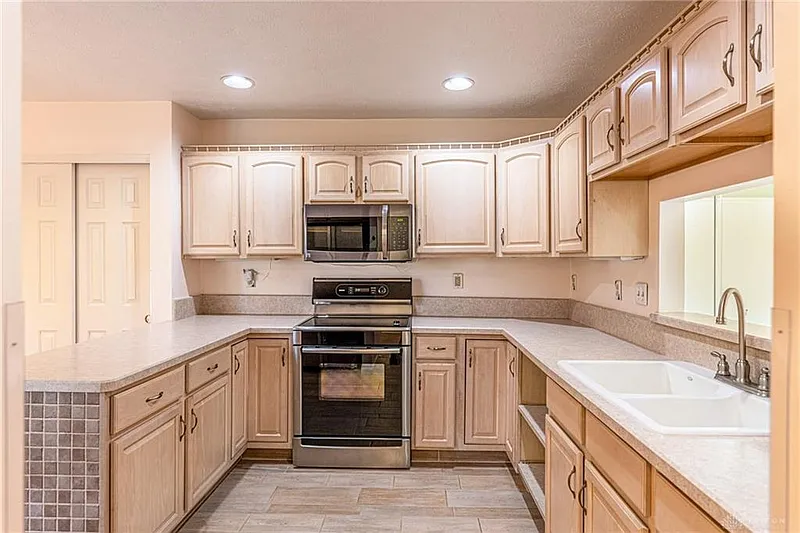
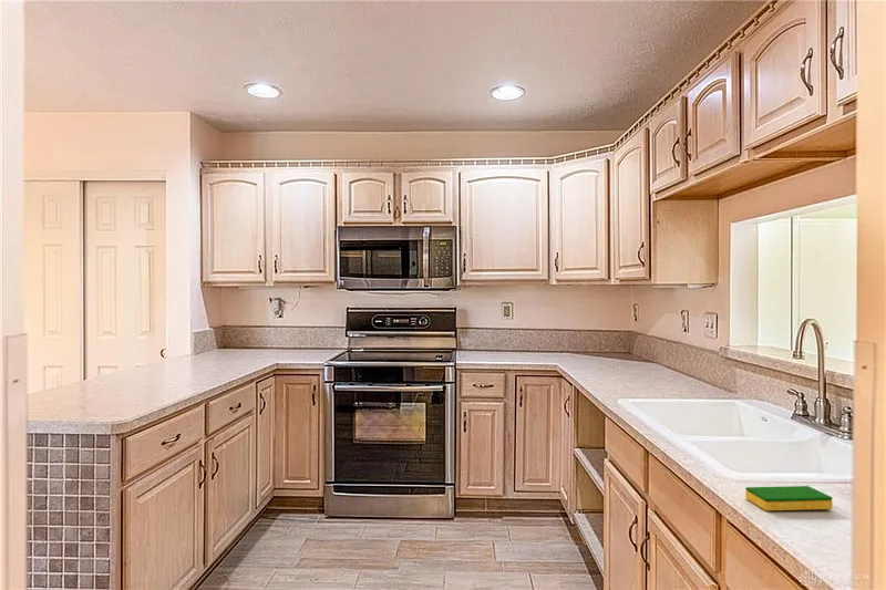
+ dish sponge (787, 497)
